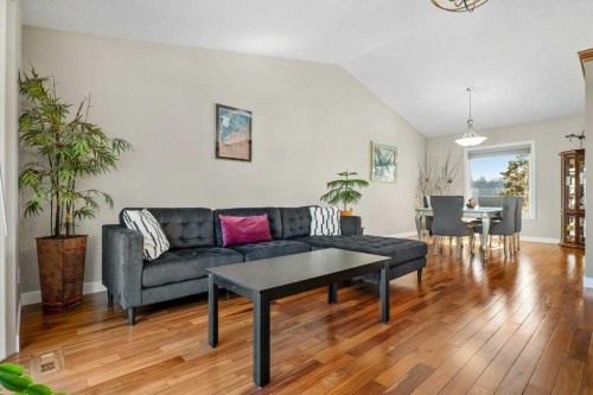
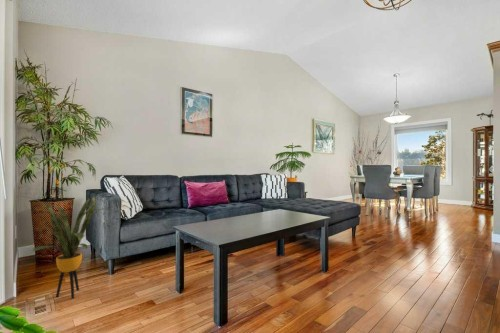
+ house plant (65, 243)
